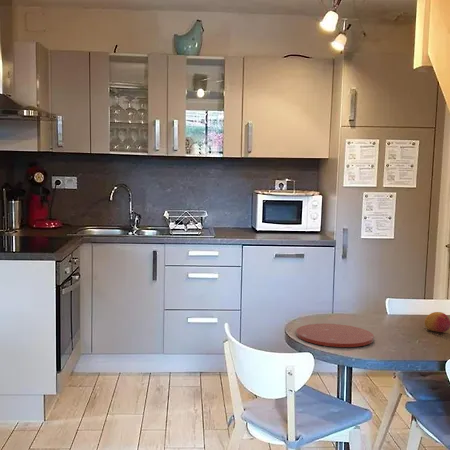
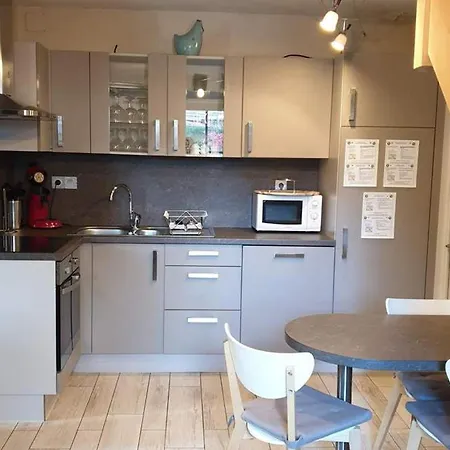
- fruit (437, 321)
- plate (334, 334)
